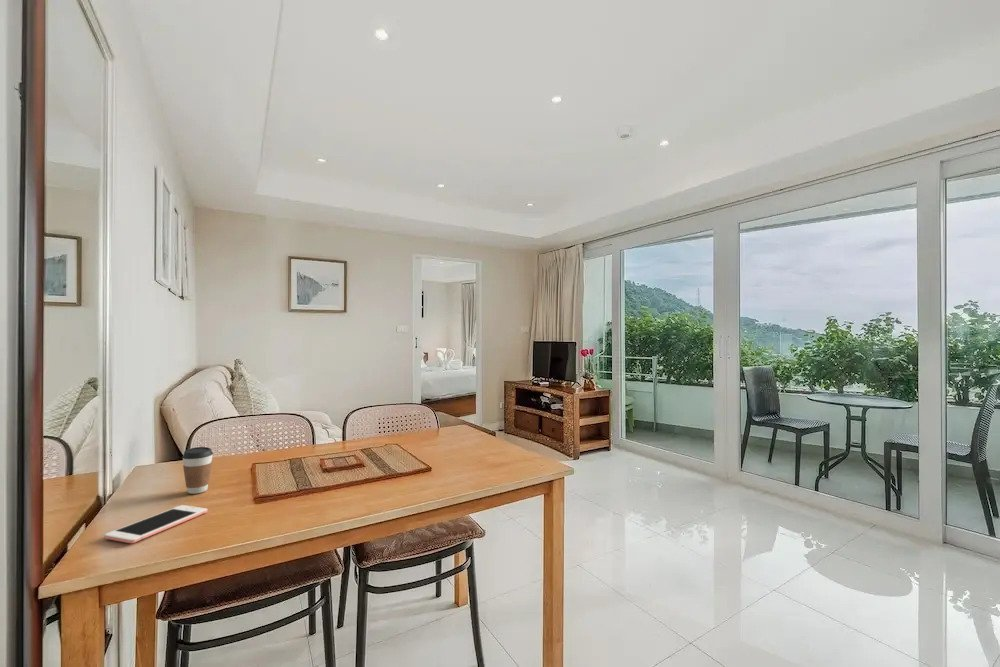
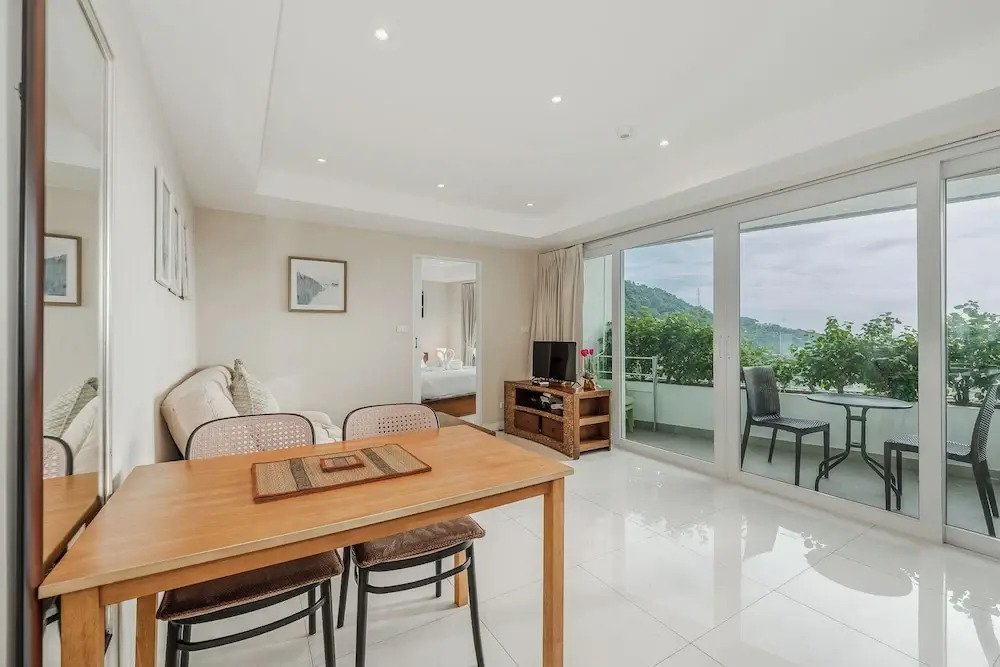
- cell phone (159, 522)
- coffee cup (197, 470)
